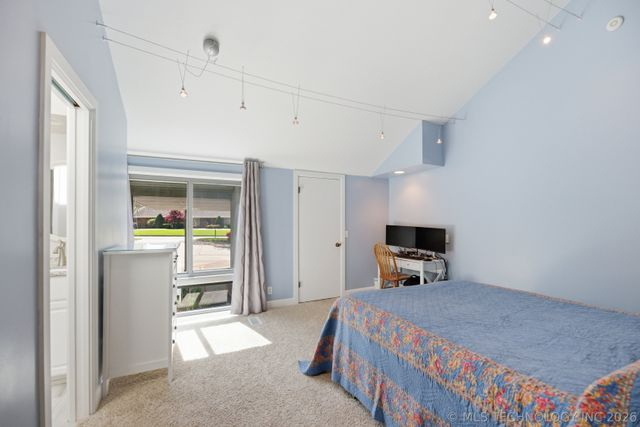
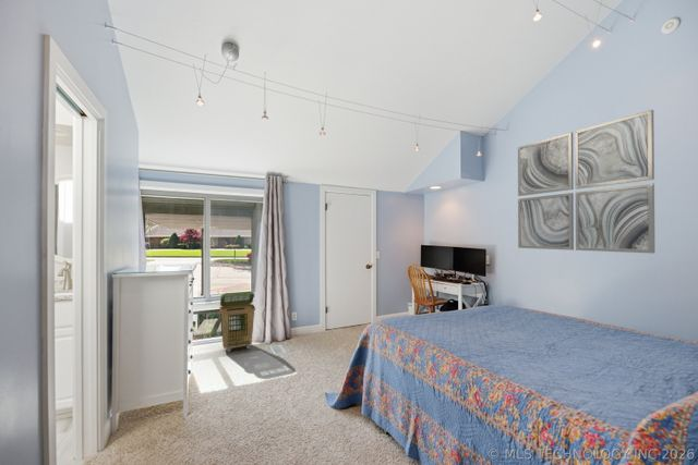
+ wall art (573, 188)
+ laundry basket (237, 319)
